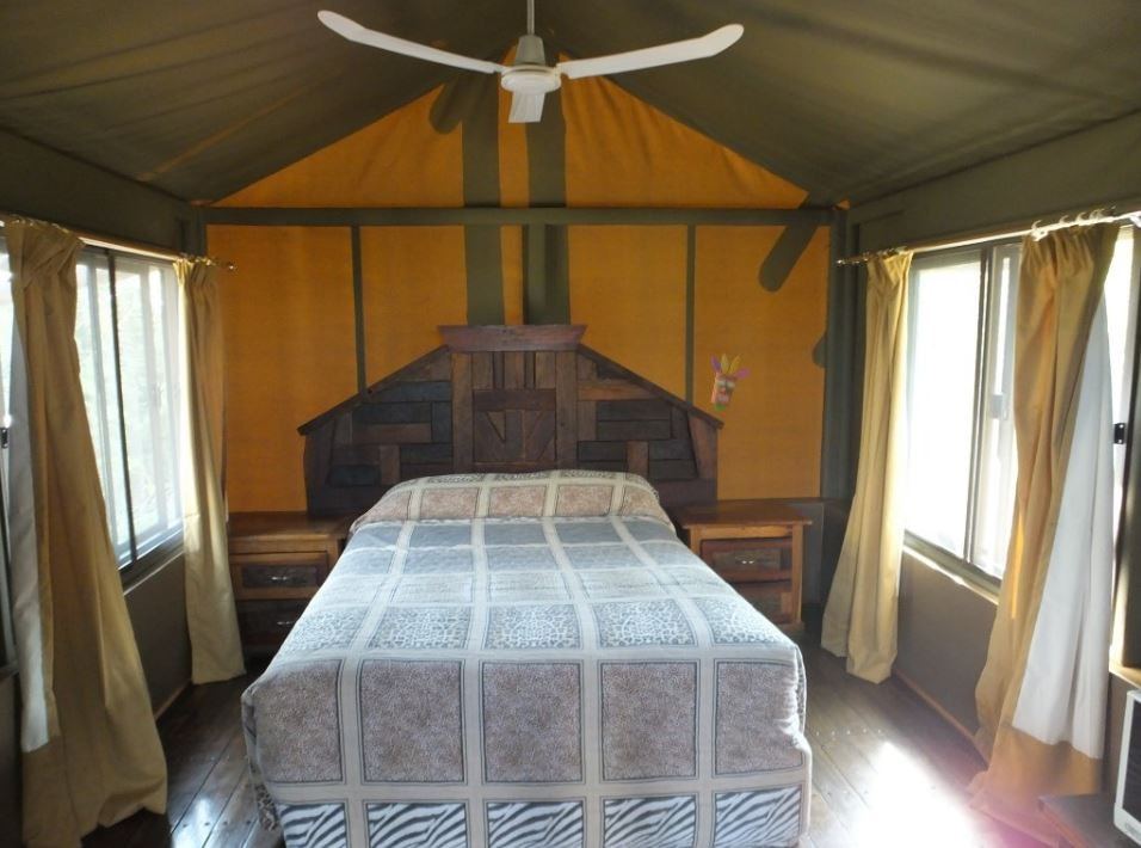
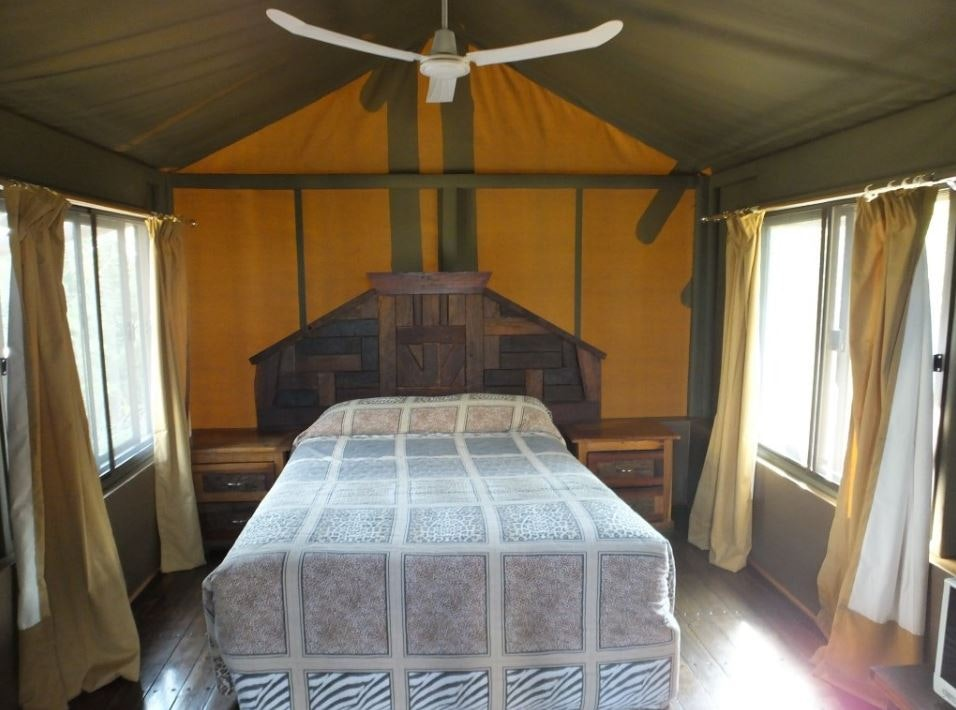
- decorative mask (730, 382)
